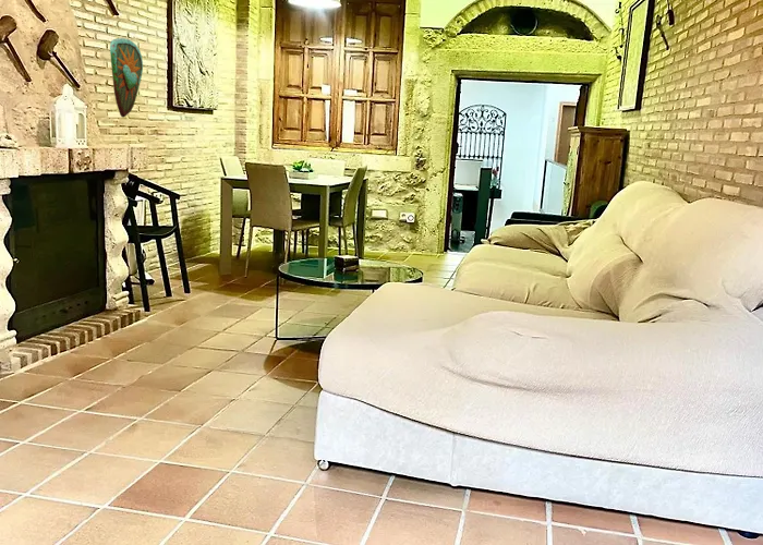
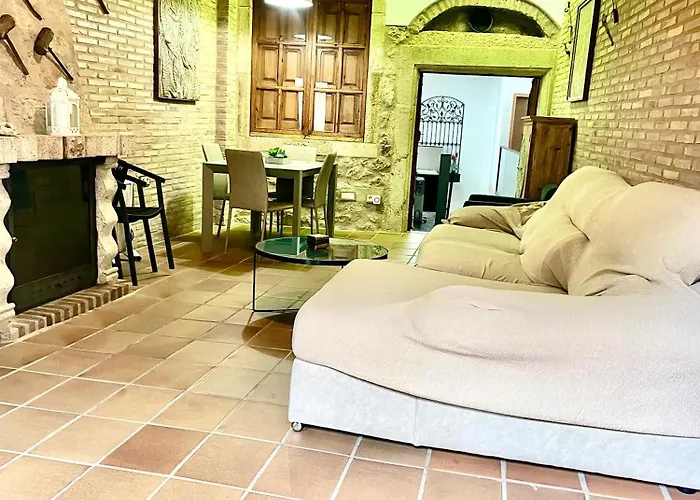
- decorative shield (125, 66)
